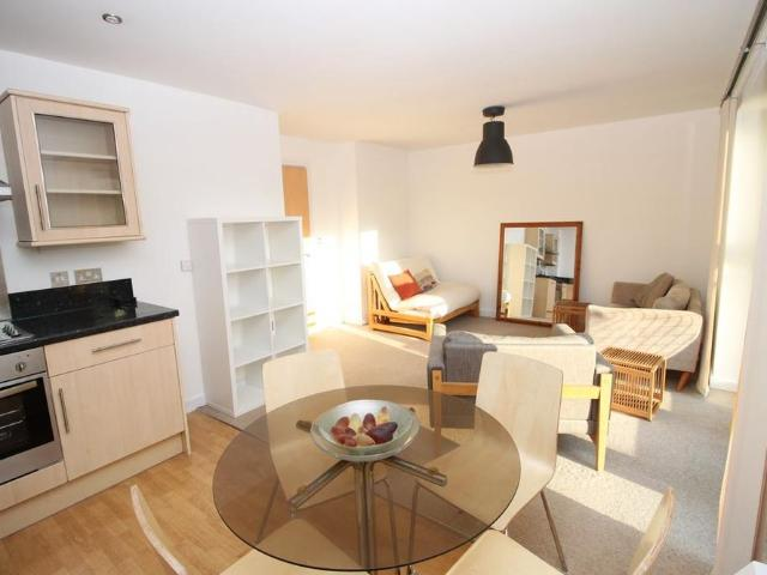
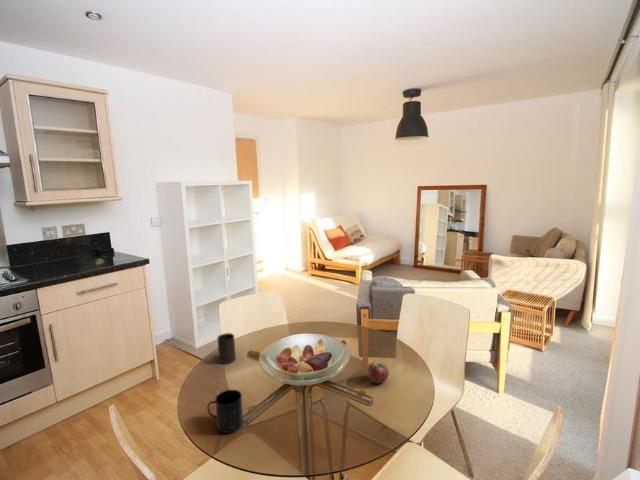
+ apple (378, 372)
+ cup (226, 348)
+ mug (225, 411)
